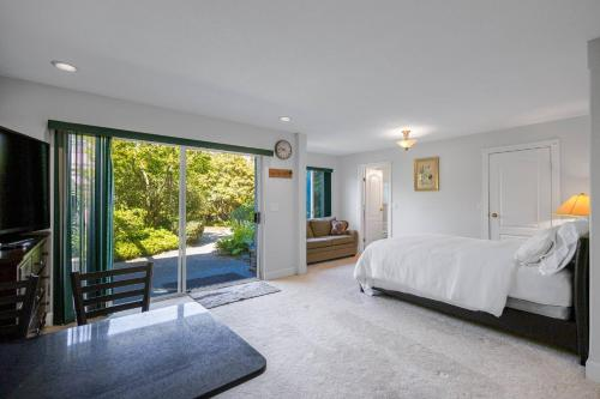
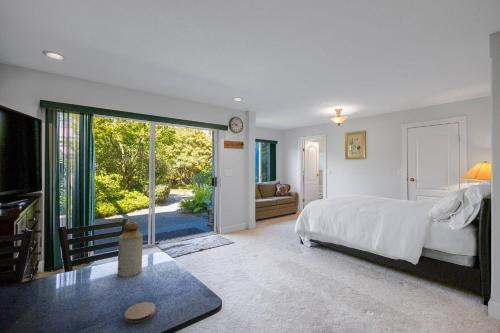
+ bottle (130, 246)
+ coaster (140, 311)
